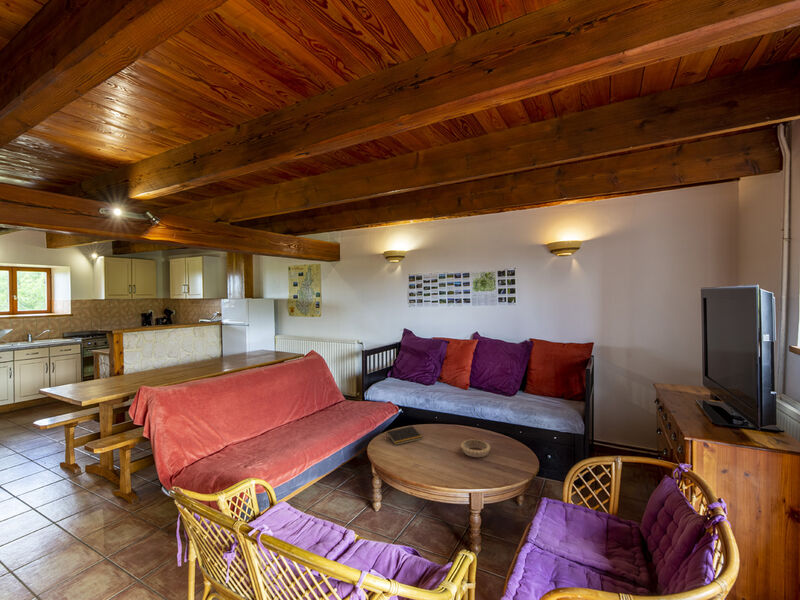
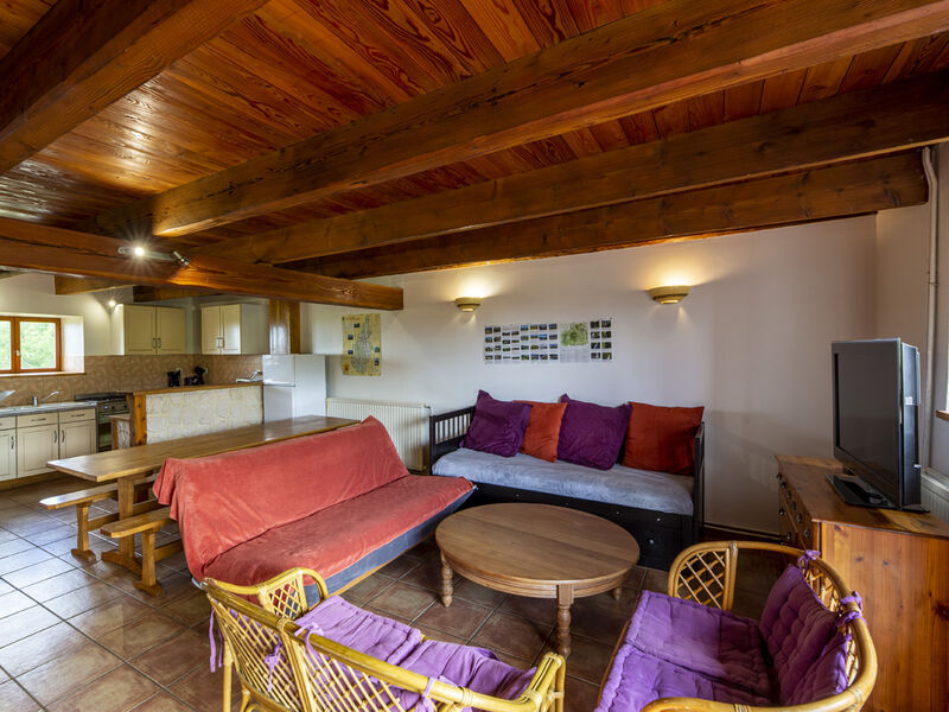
- notepad (404, 435)
- decorative bowl (475, 447)
